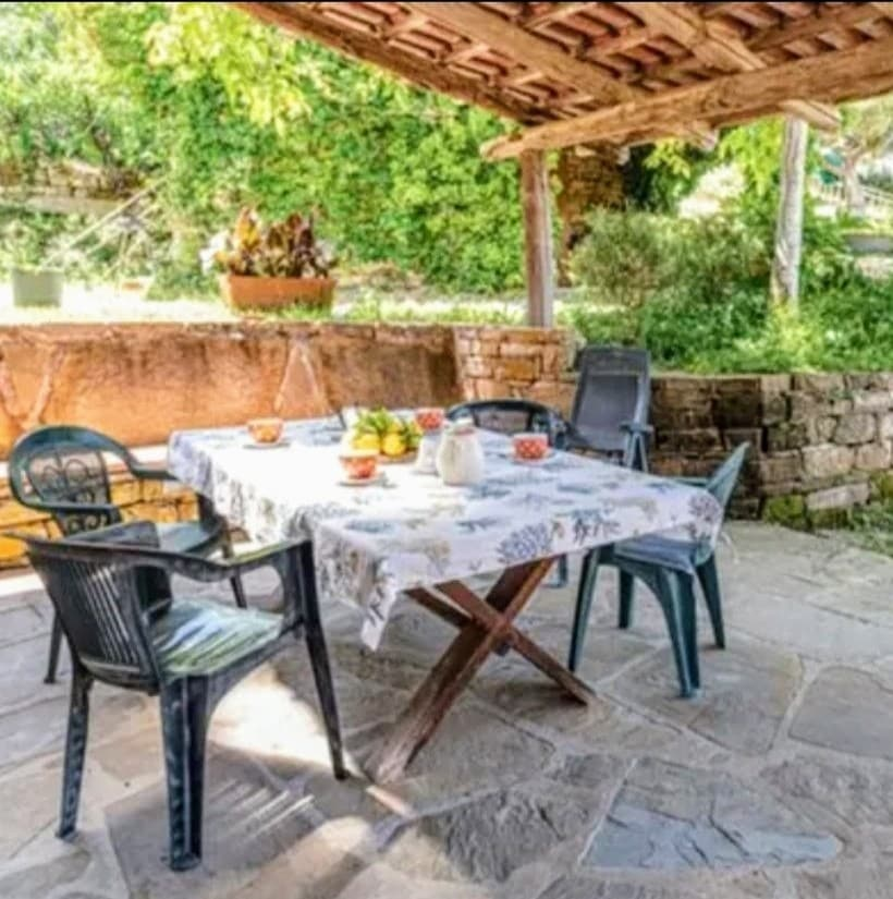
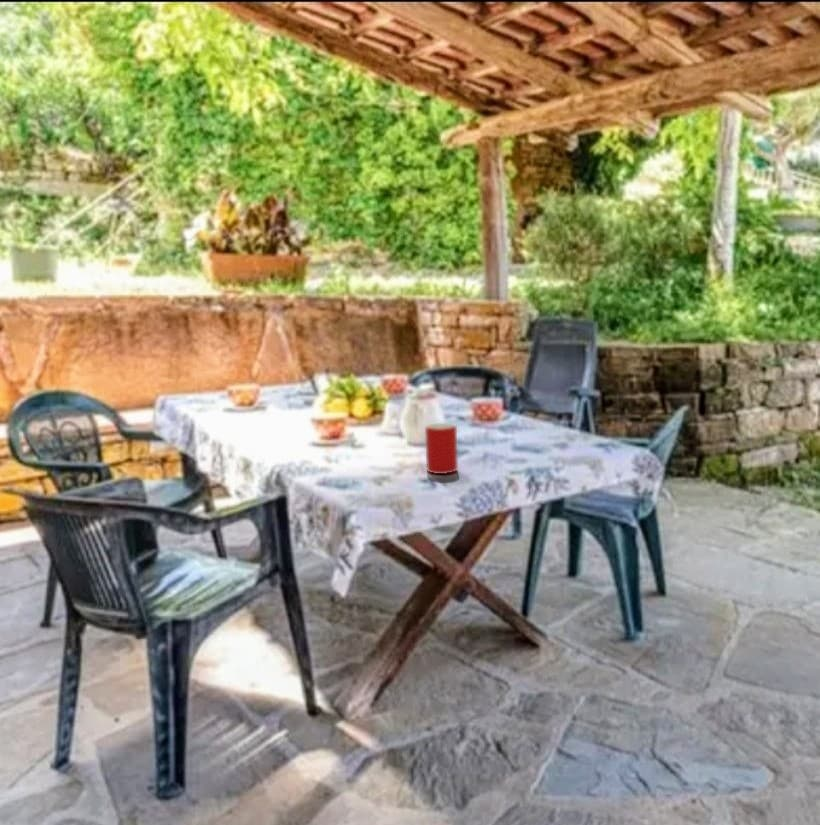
+ cup (445, 446)
